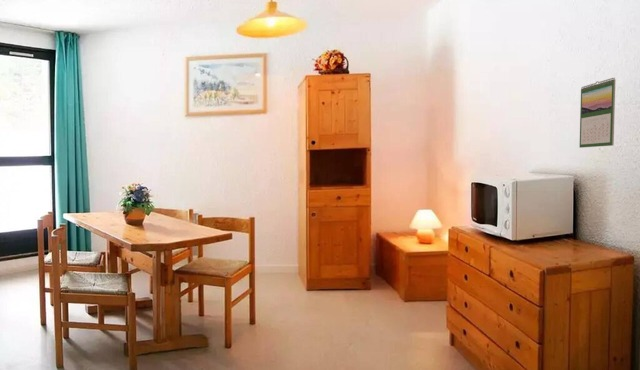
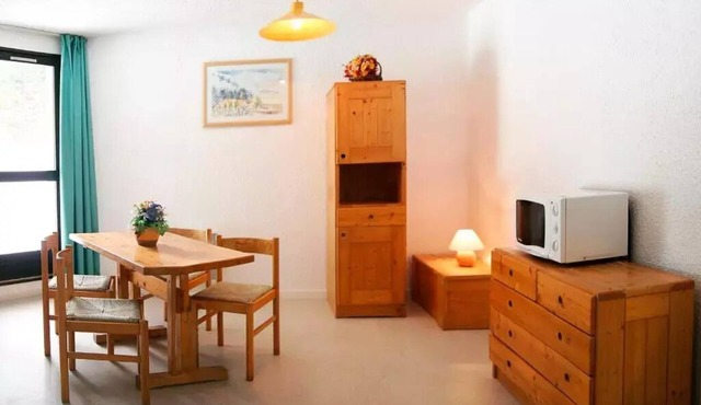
- calendar (596, 114)
